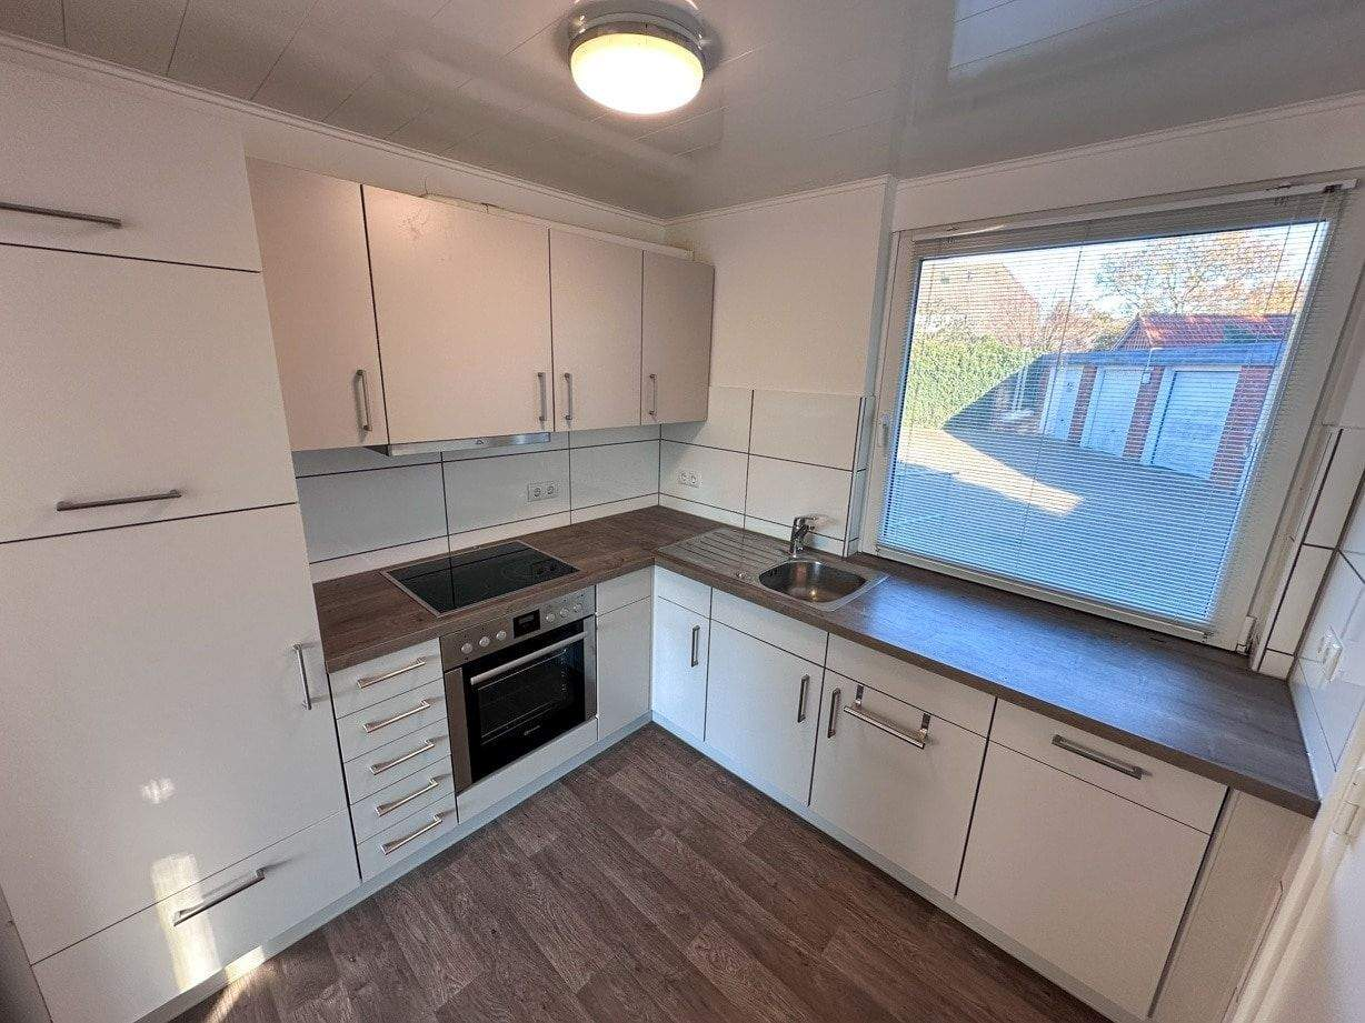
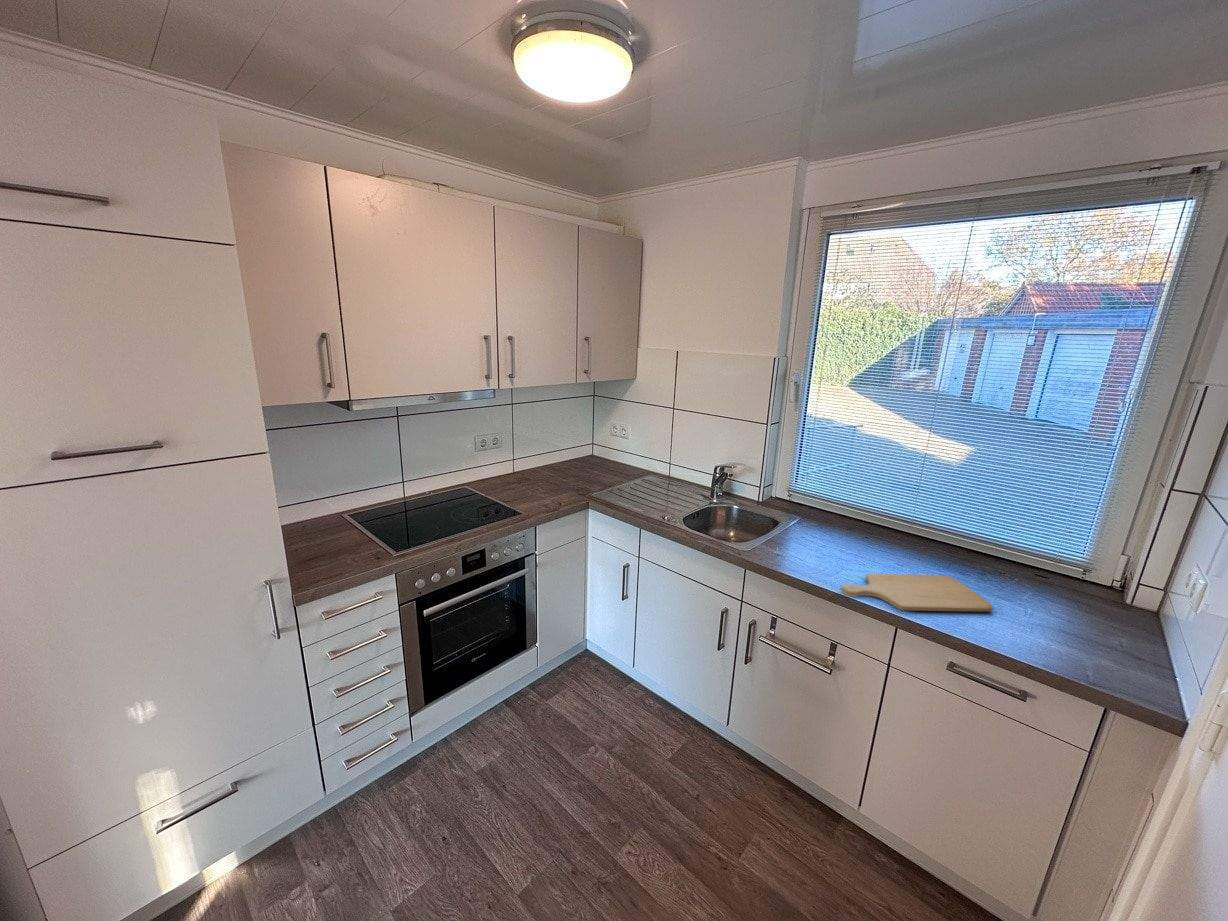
+ chopping board (907, 591)
